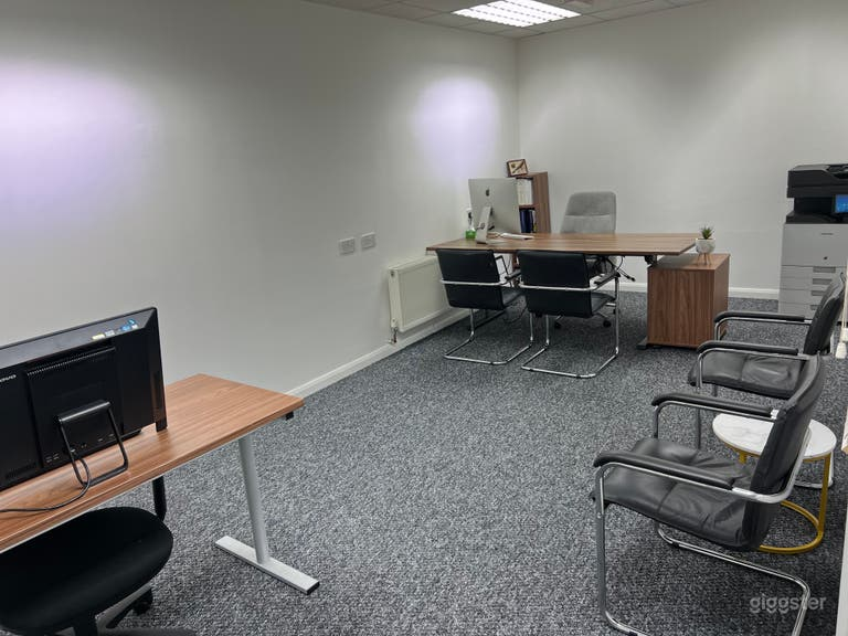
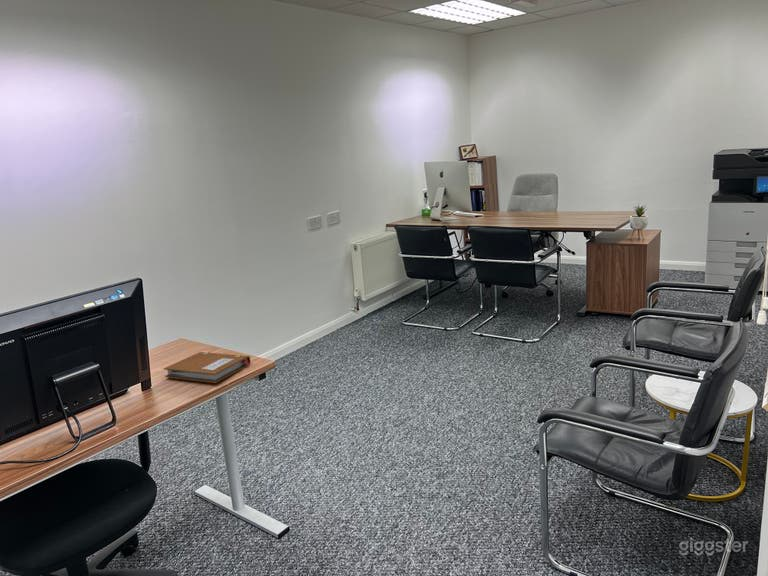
+ notebook (209, 366)
